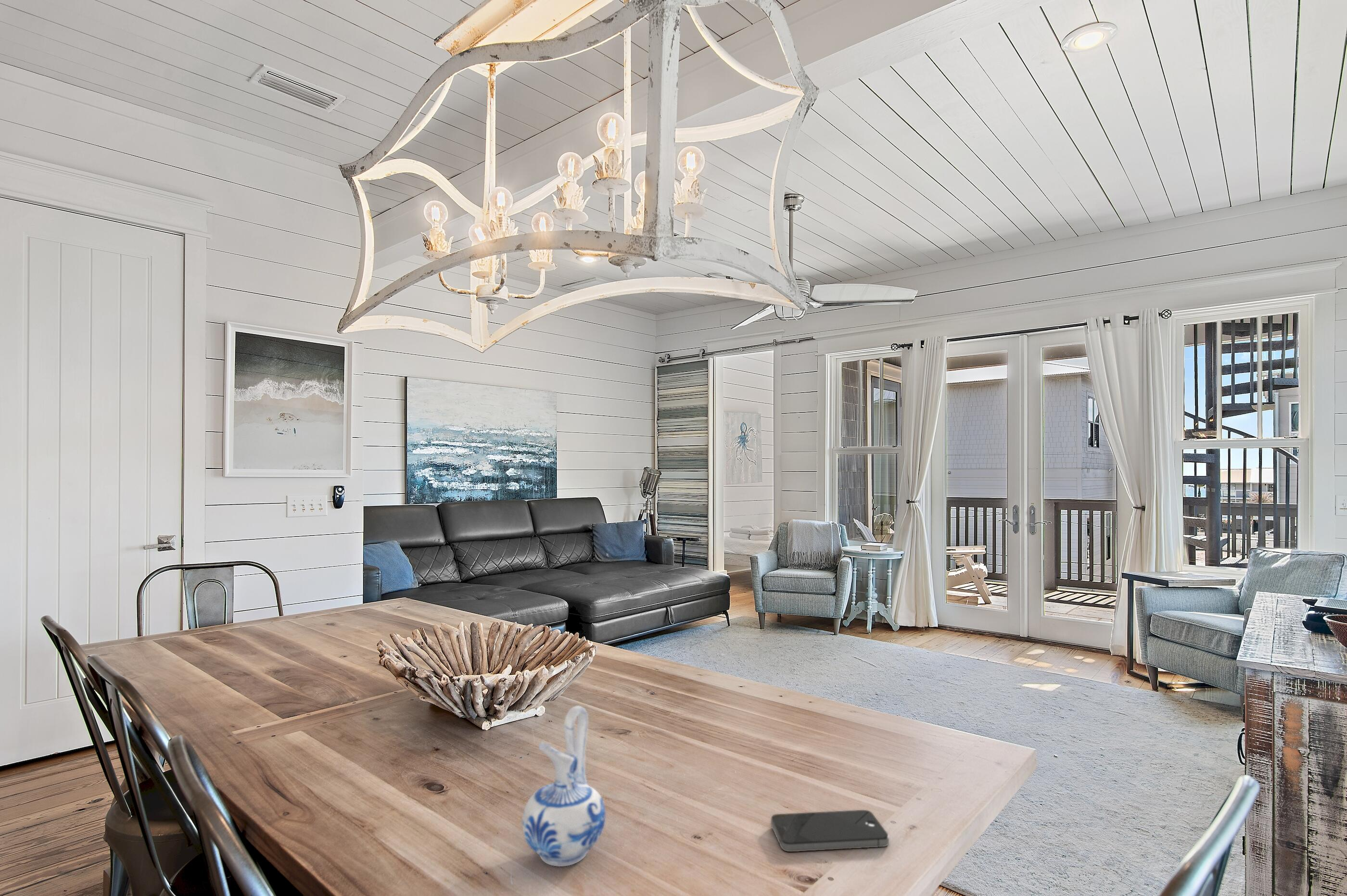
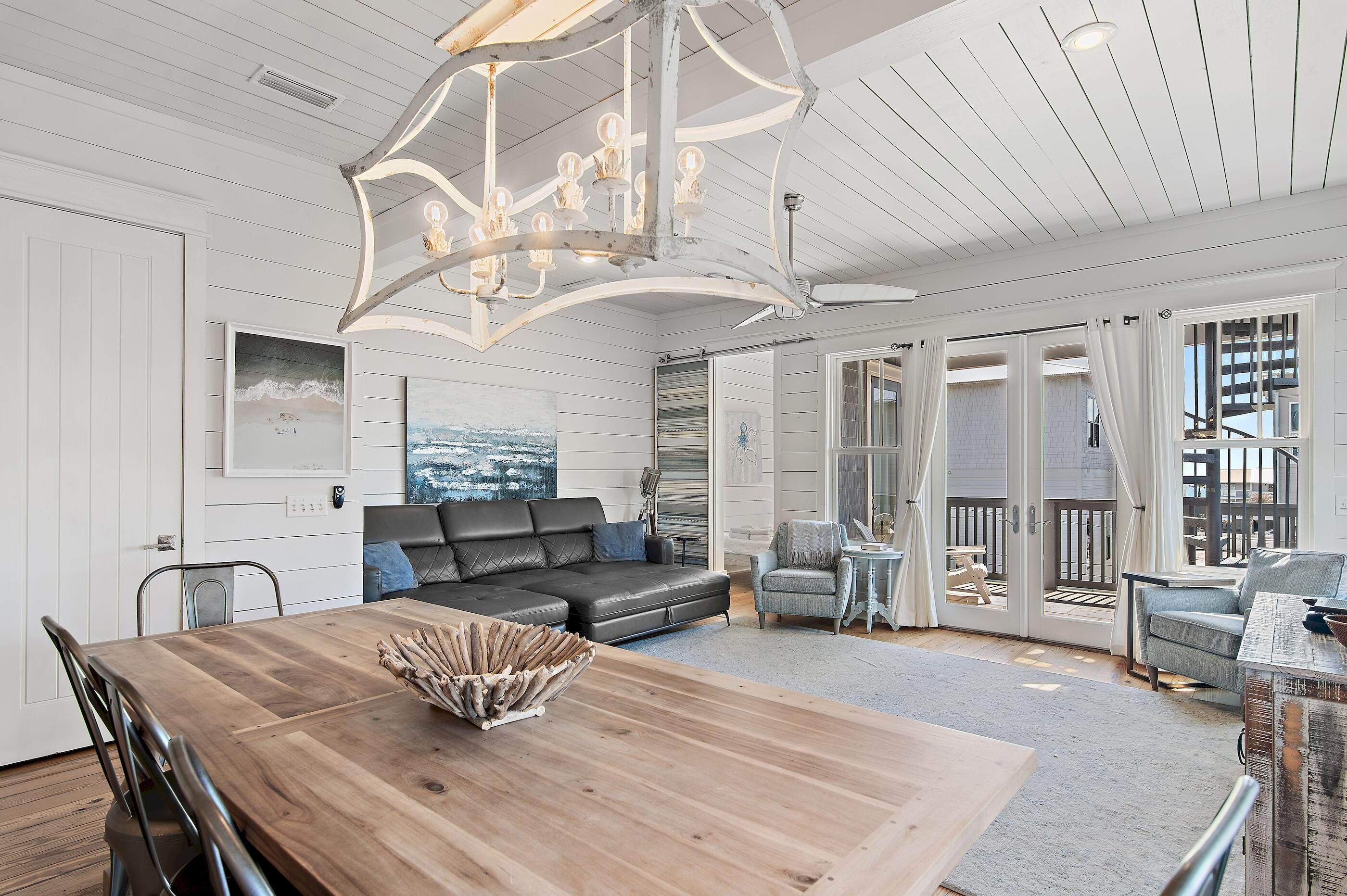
- smartphone (828, 830)
- ceramic pitcher (564, 783)
